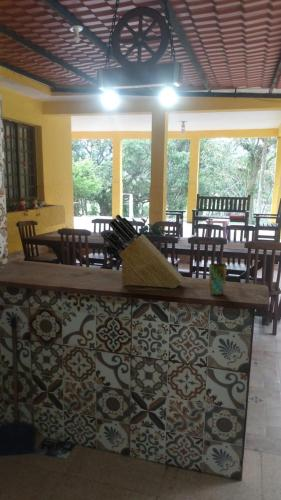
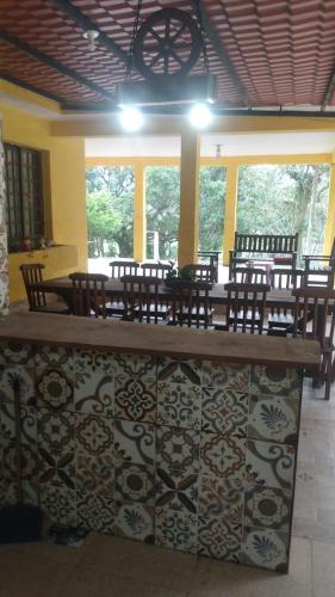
- cup (217, 279)
- knife block (143, 249)
